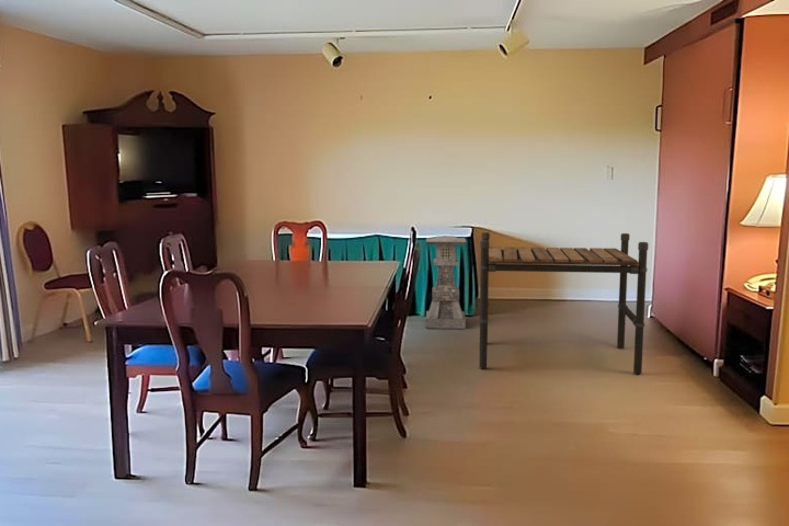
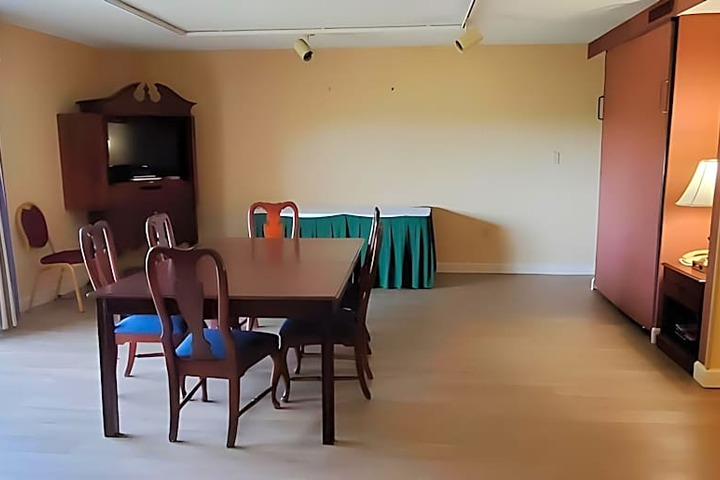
- table (557, 271)
- lantern (445, 281)
